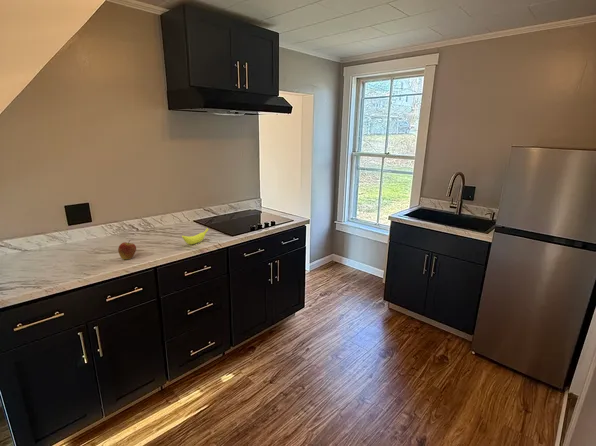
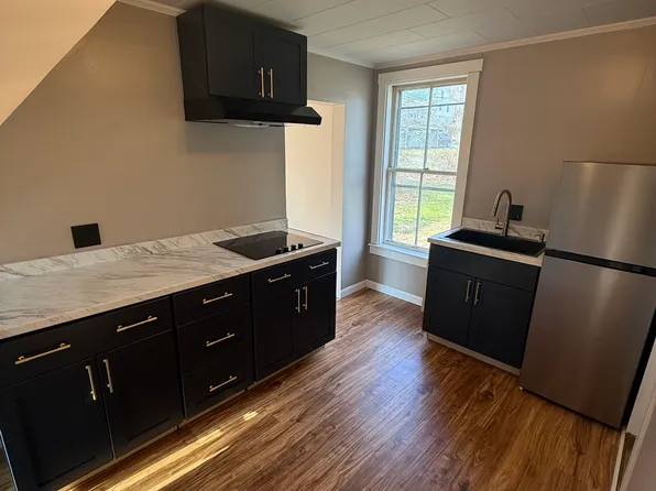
- apple (127, 249)
- banana (196, 237)
